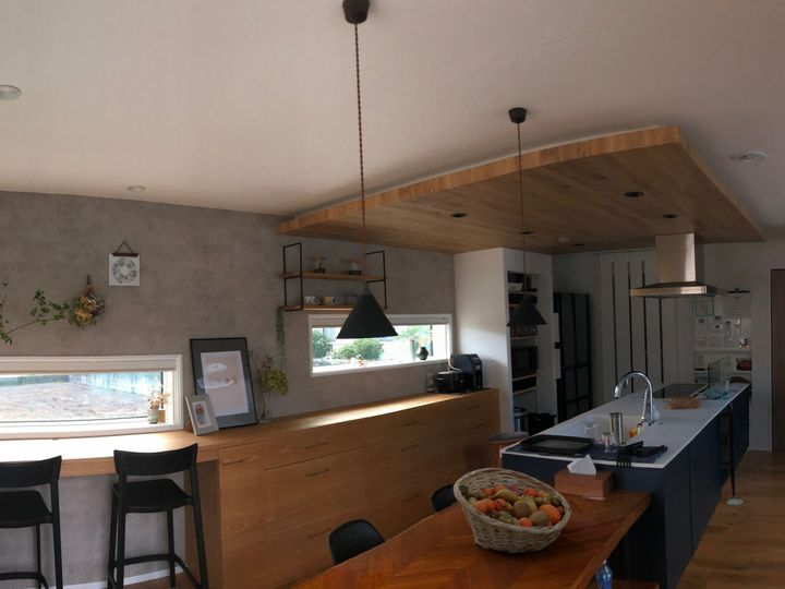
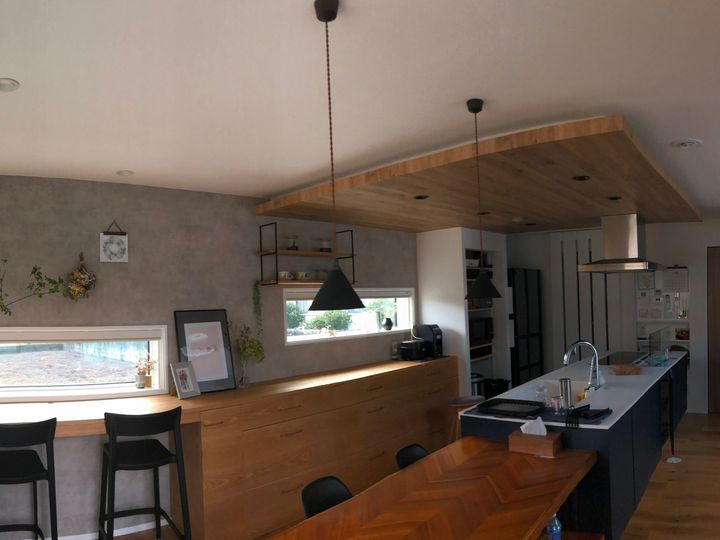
- fruit basket (511, 507)
